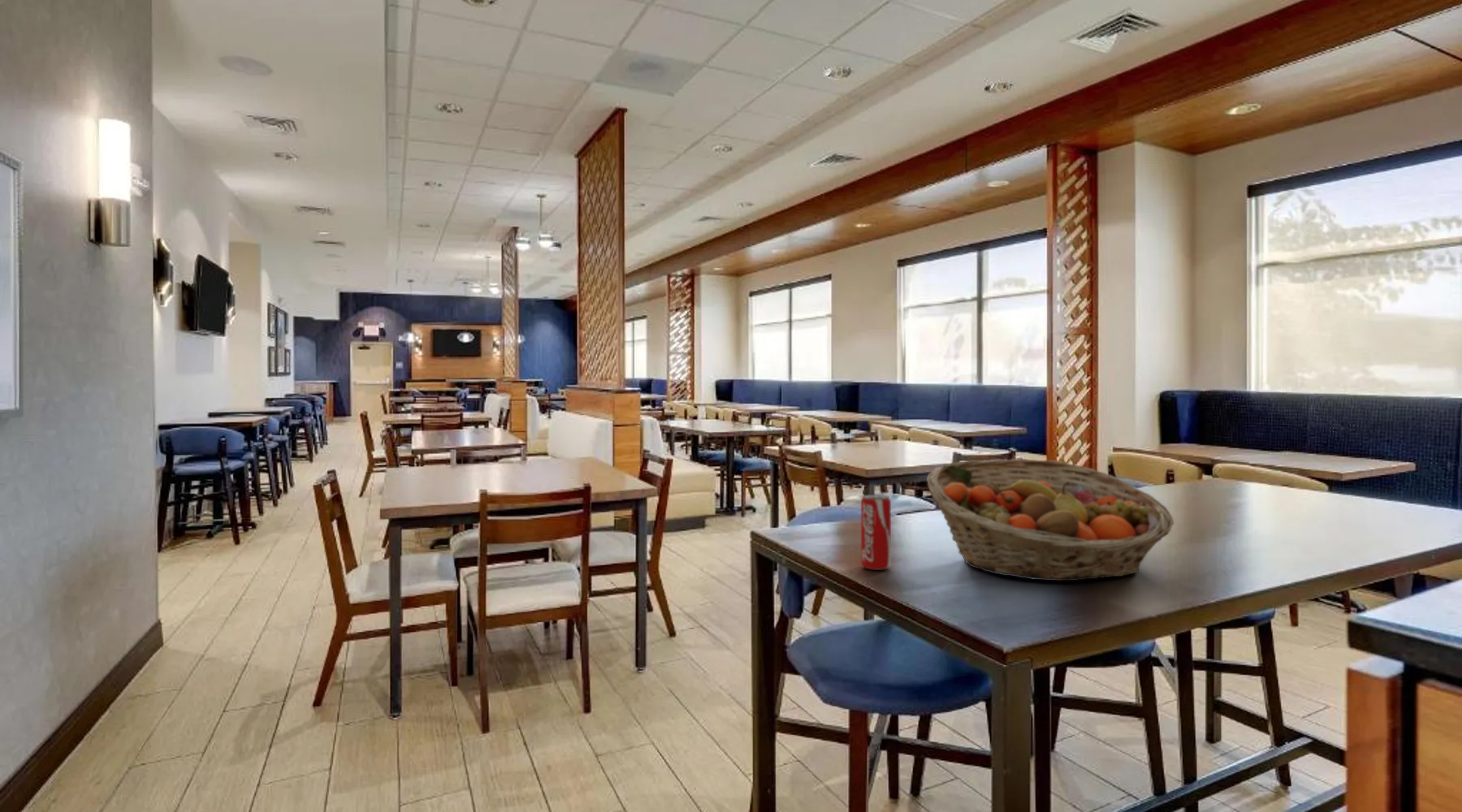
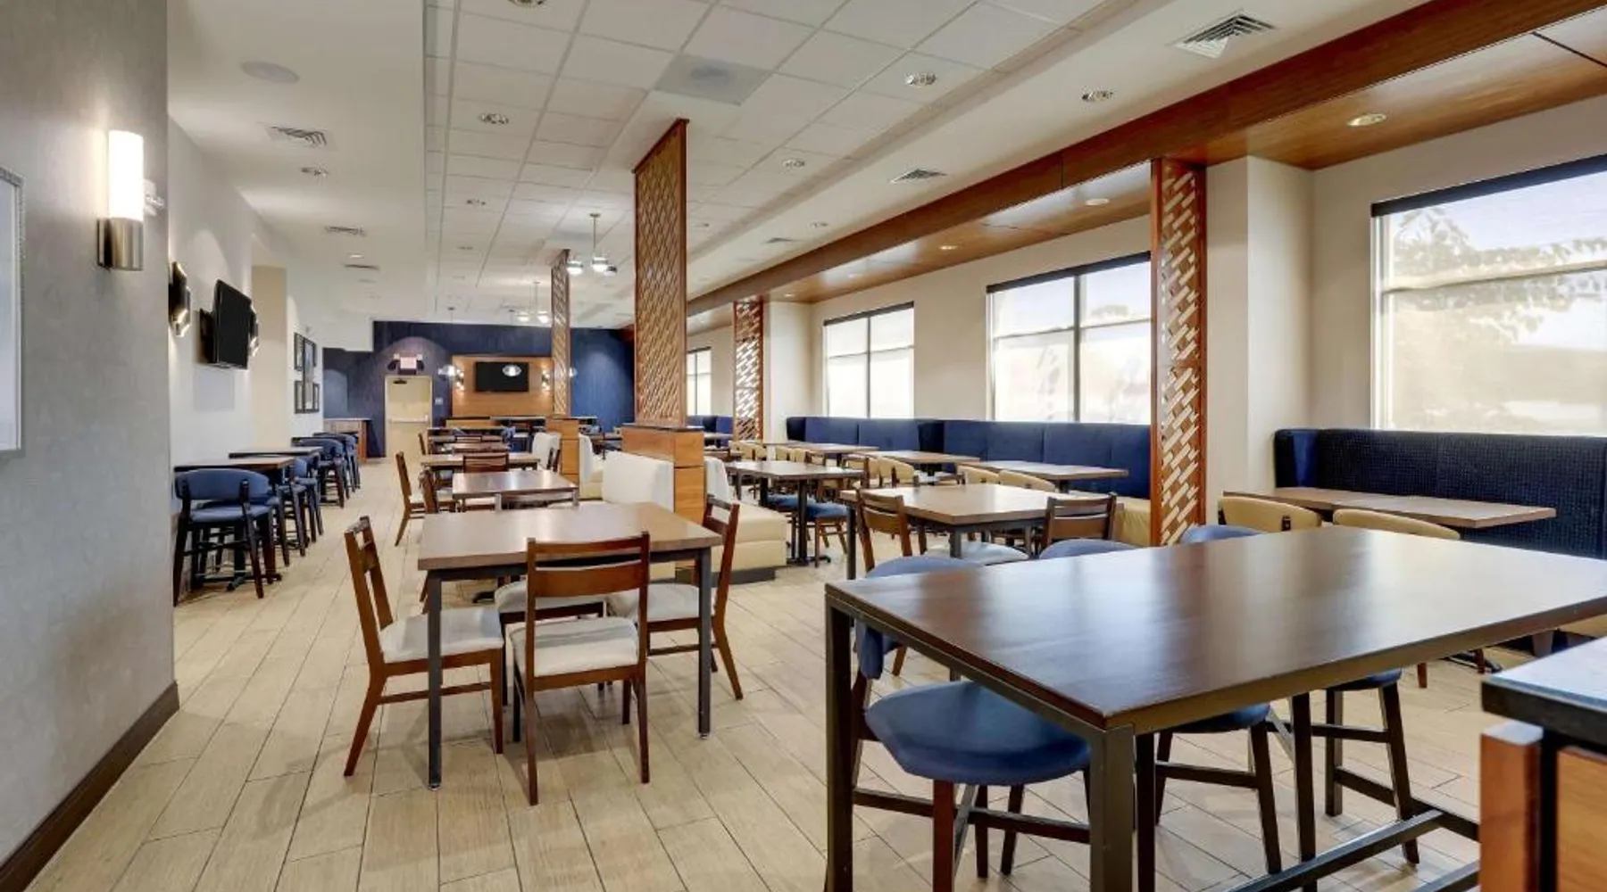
- fruit basket (1044, 514)
- beverage can (876, 531)
